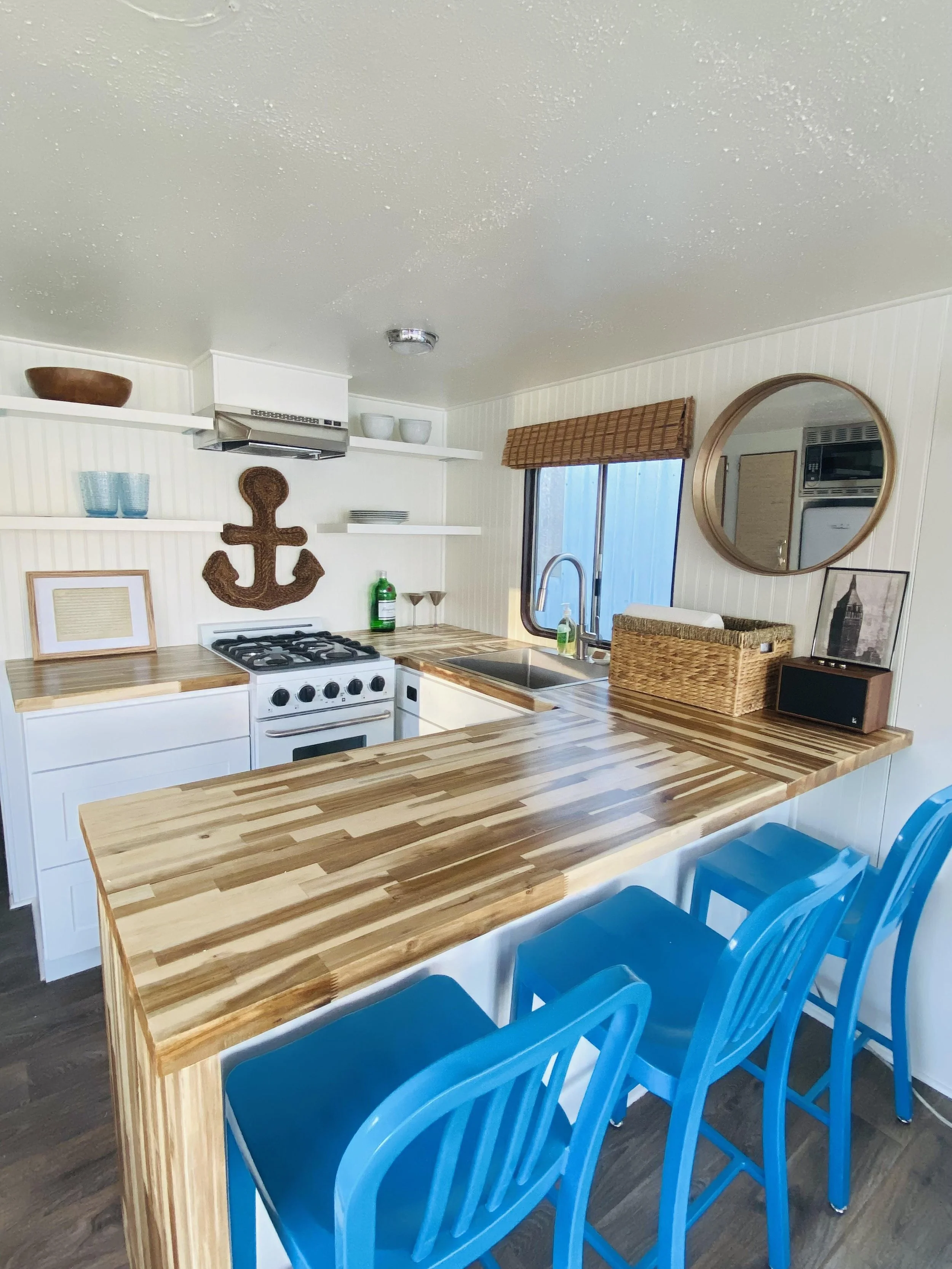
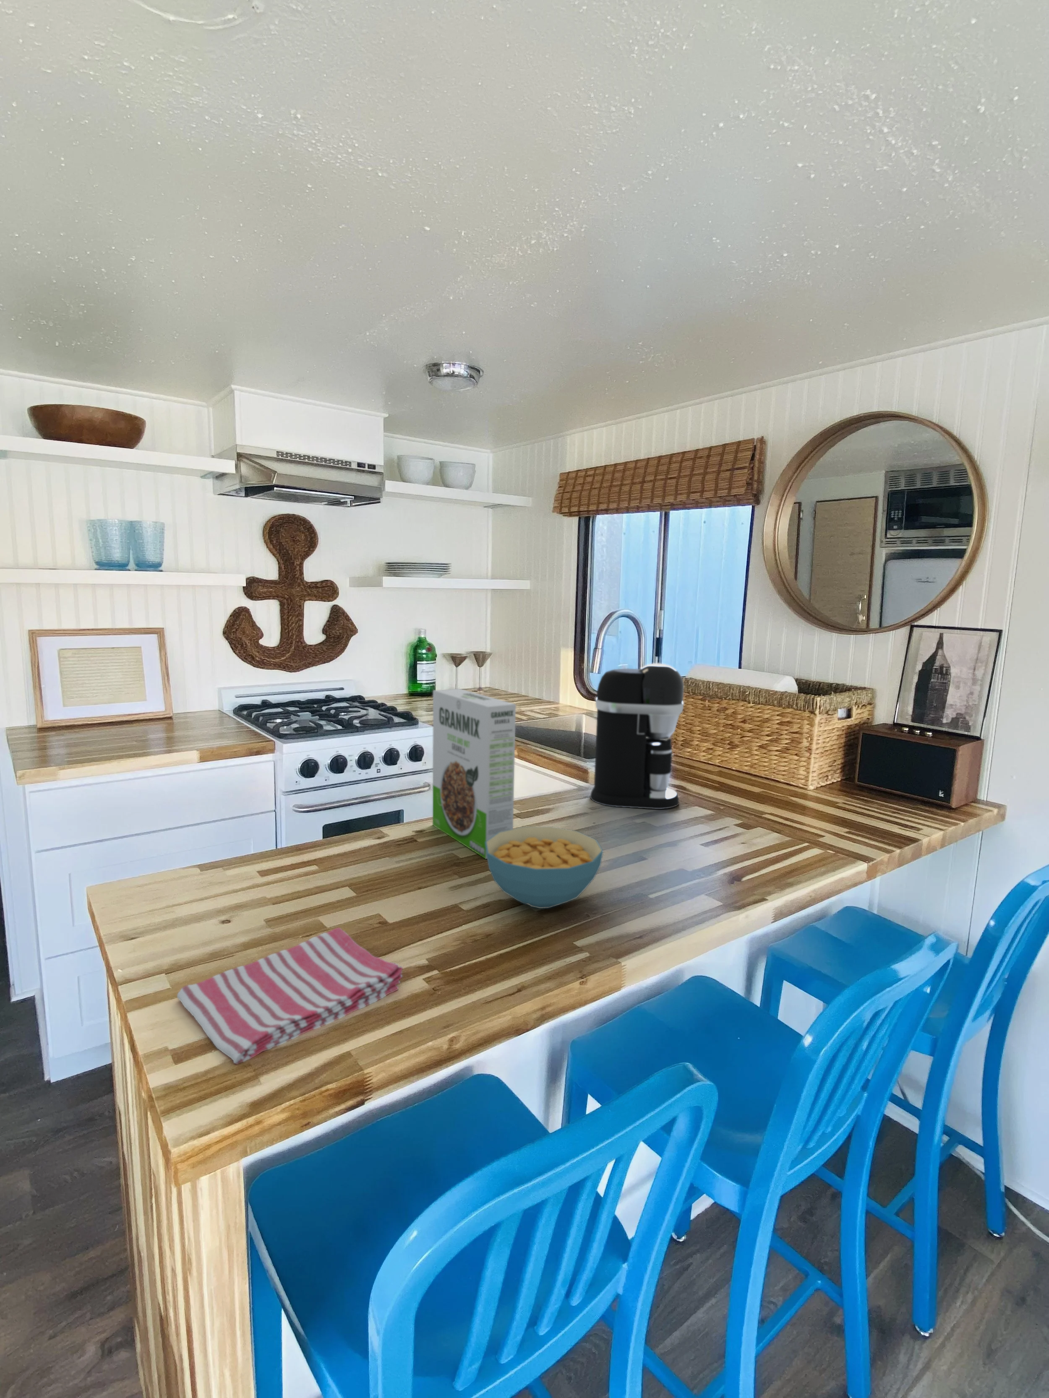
+ coffee maker (637, 733)
+ cereal bowl (542, 874)
+ cereal box (472, 769)
+ dish towel (293, 984)
